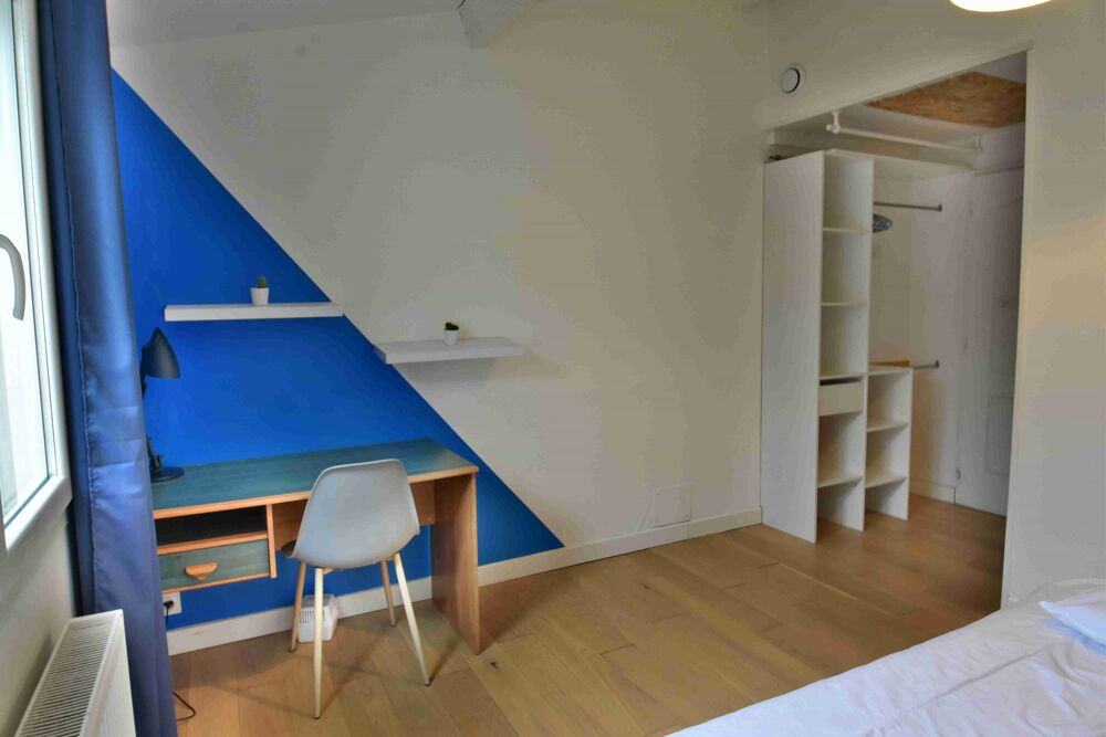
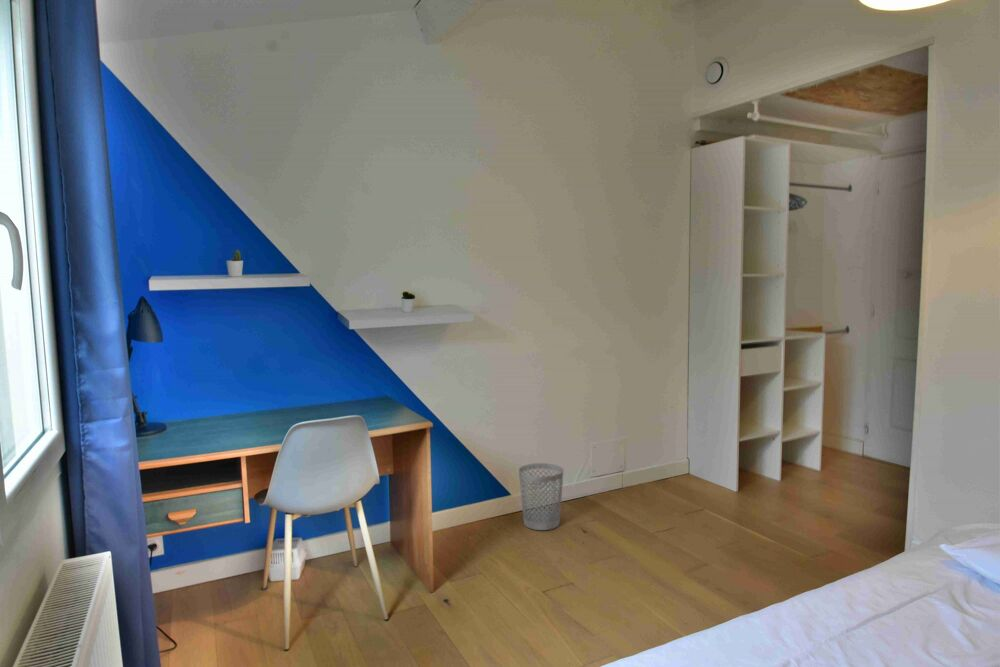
+ wastebasket (540, 496)
